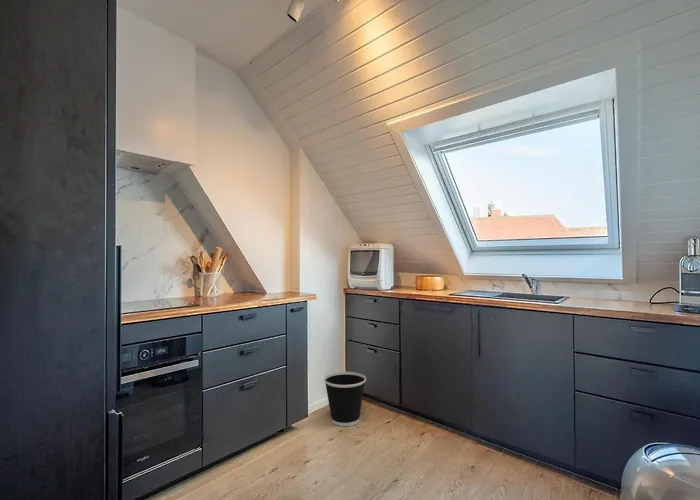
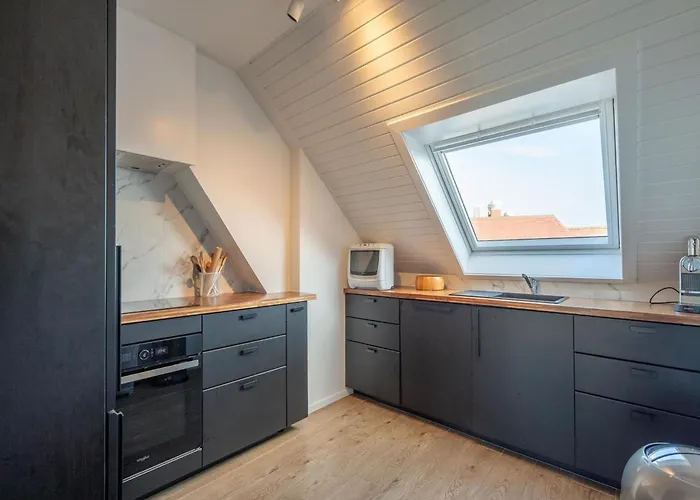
- wastebasket (345, 399)
